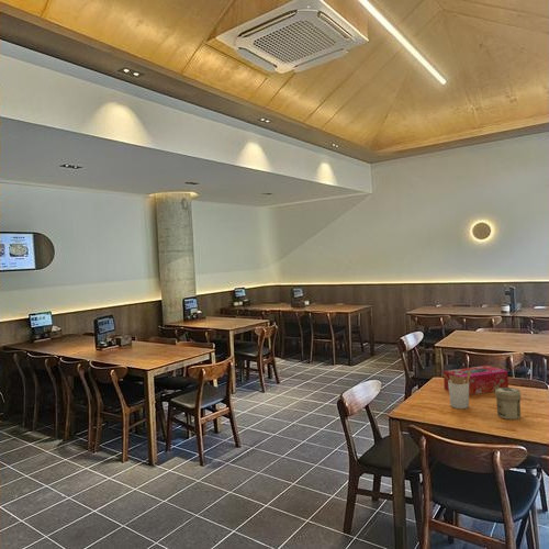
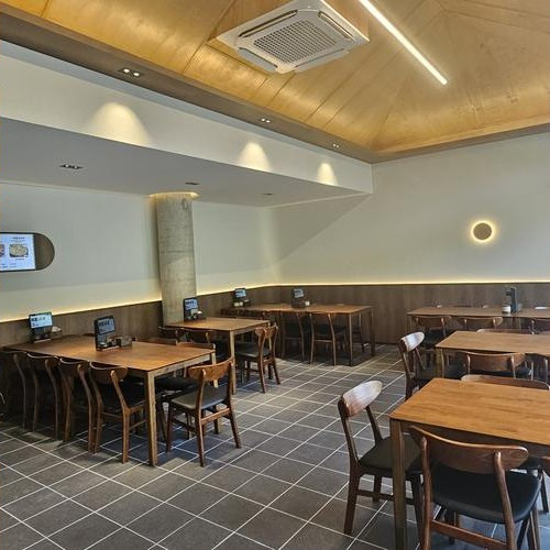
- utensil holder (458, 389)
- tissue box (475, 380)
- jar (507, 403)
